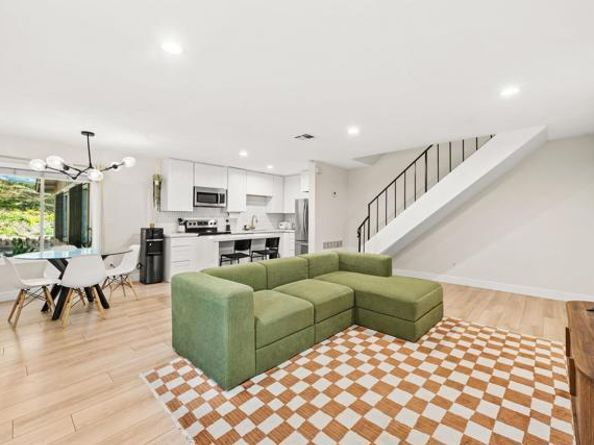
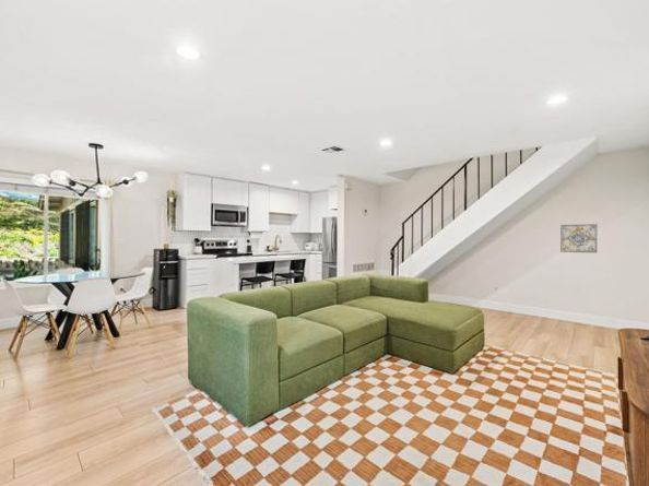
+ wall art (578, 238)
